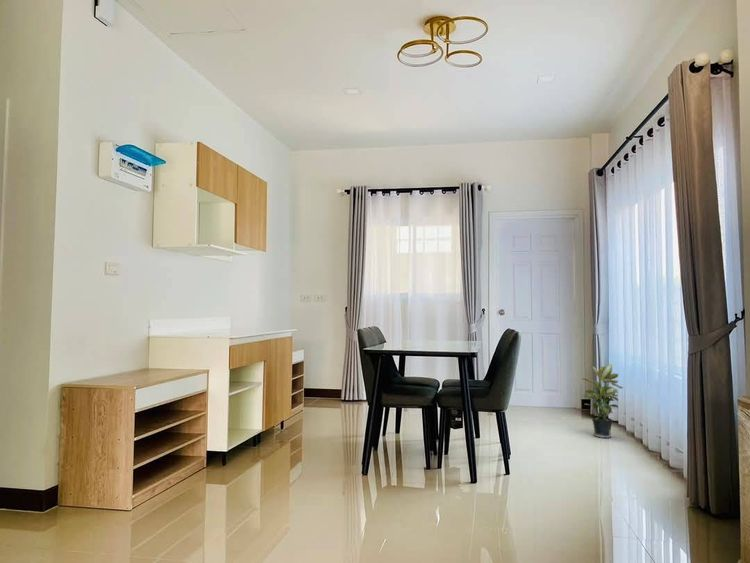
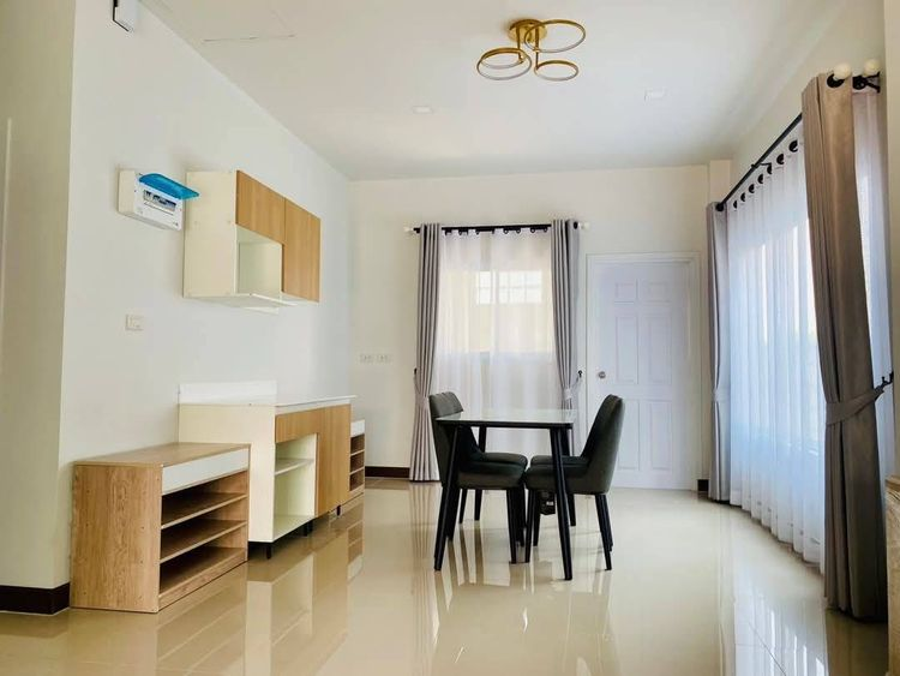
- potted plant (603, 399)
